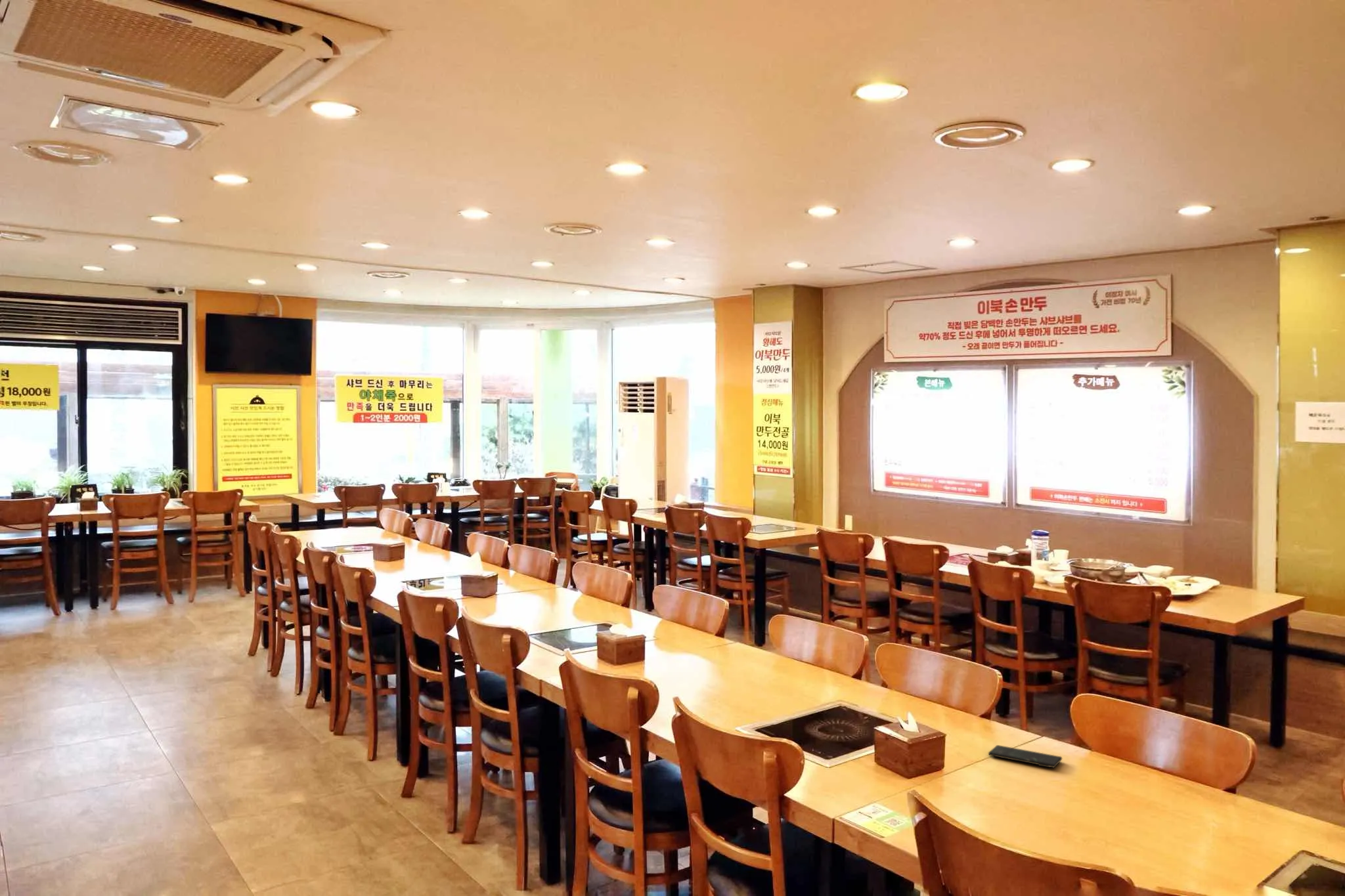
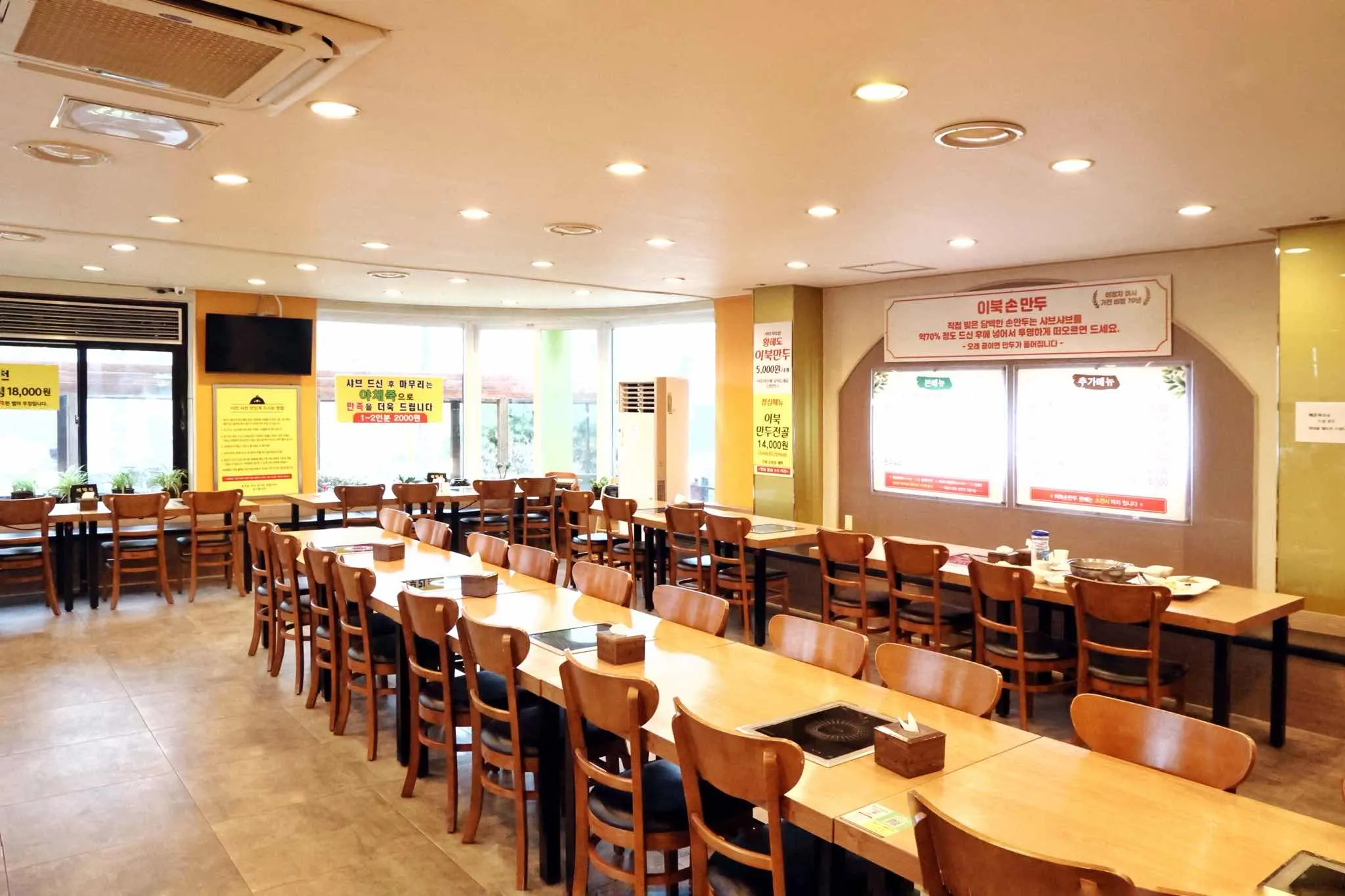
- smartphone (1025, 756)
